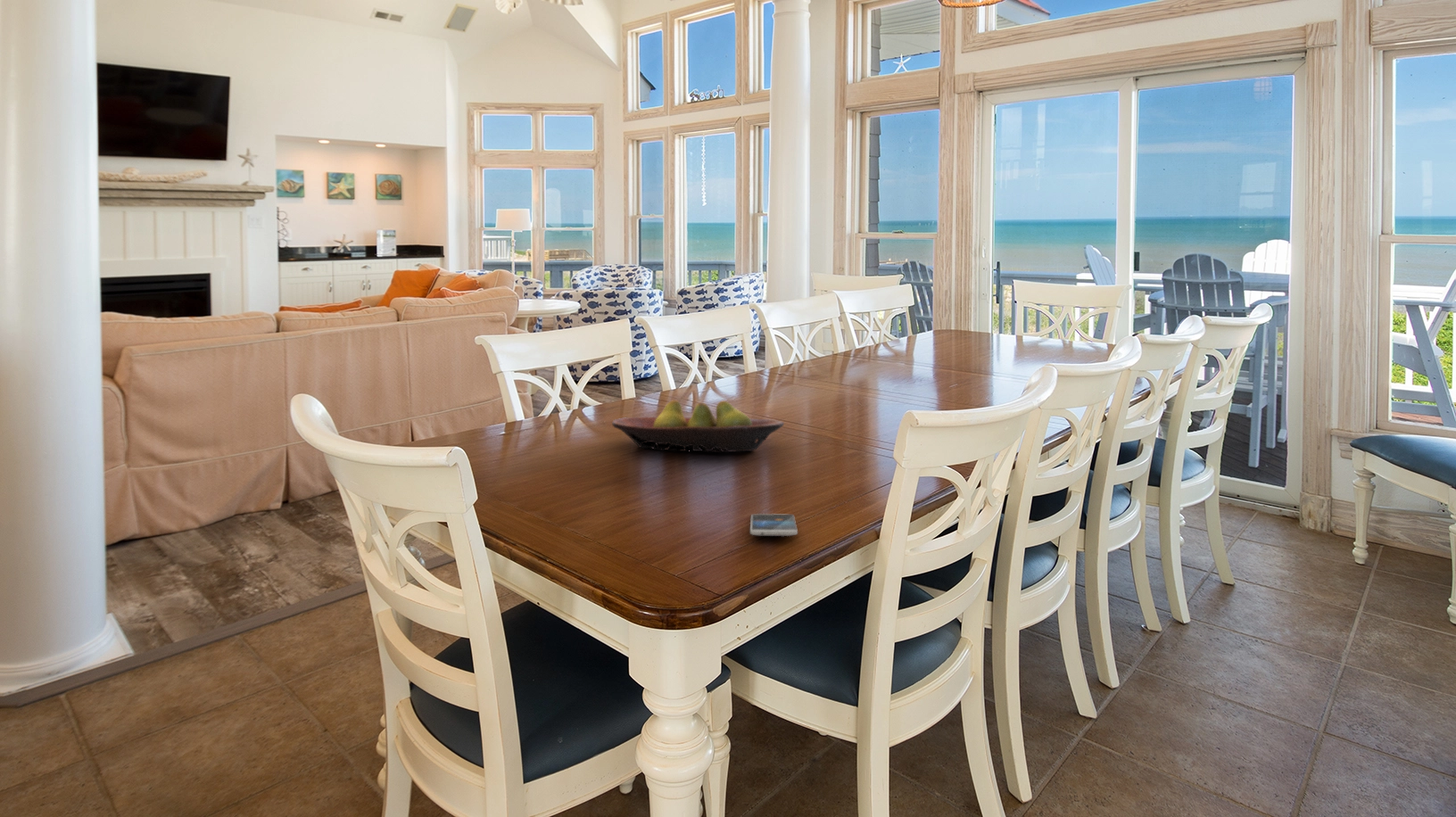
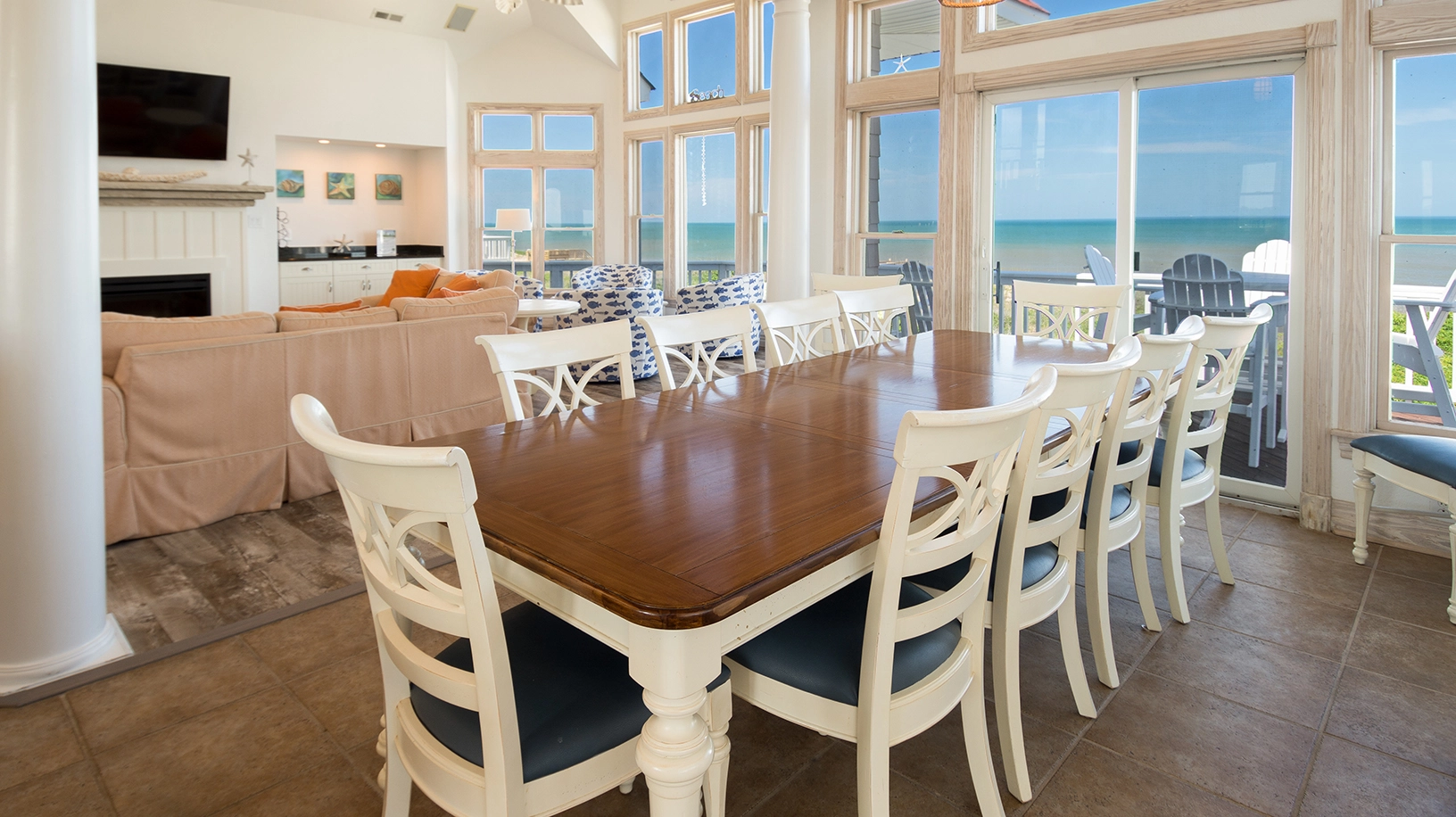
- smartphone (773, 524)
- fruit bowl (697, 424)
